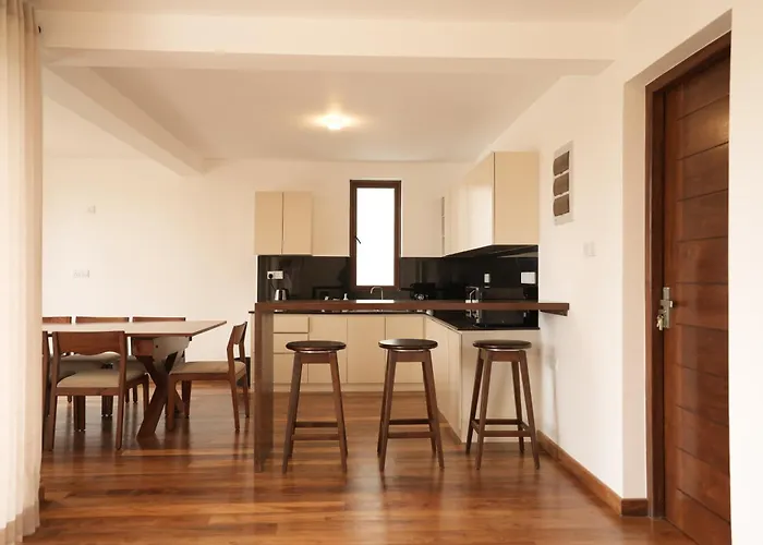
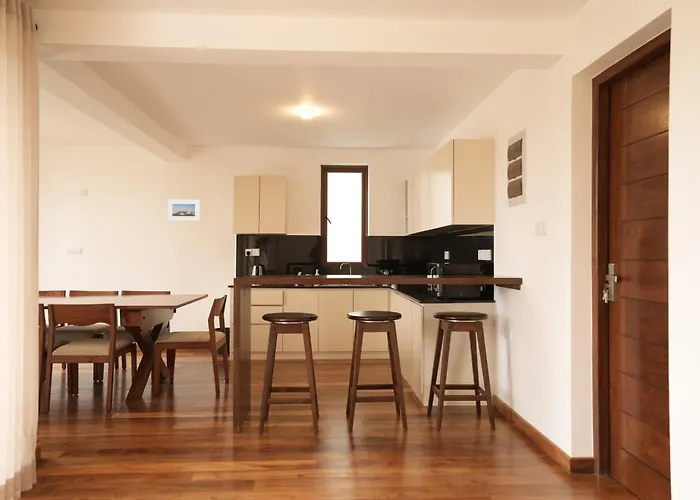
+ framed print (183, 210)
